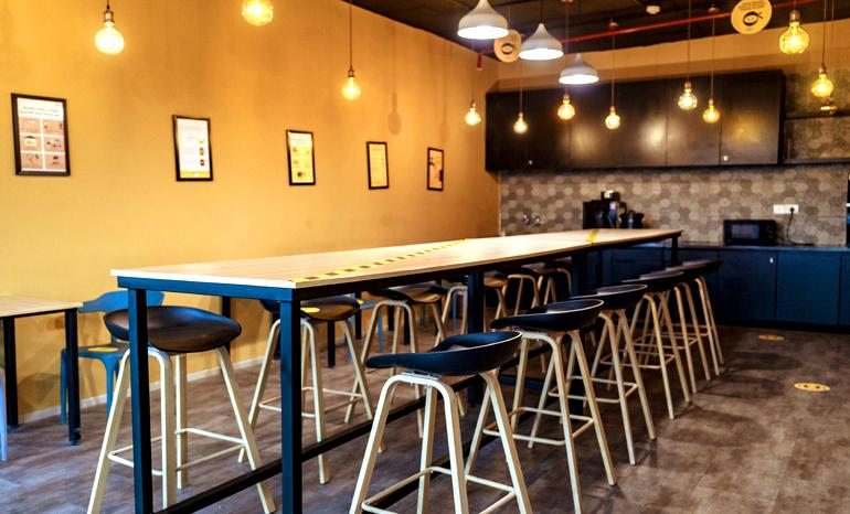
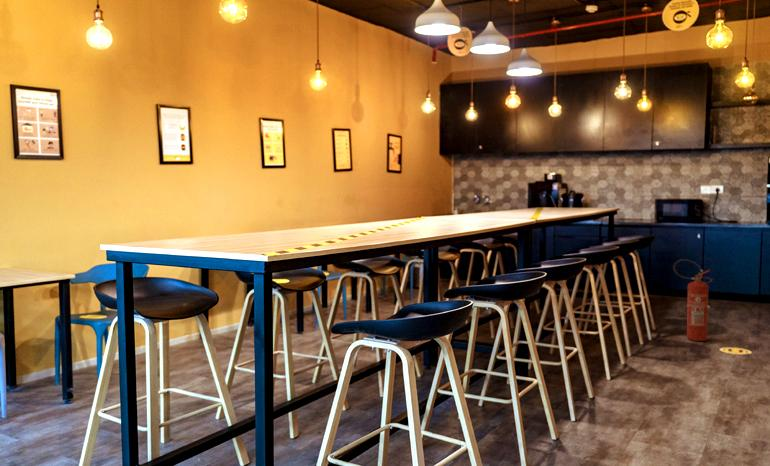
+ fire extinguisher (692, 299)
